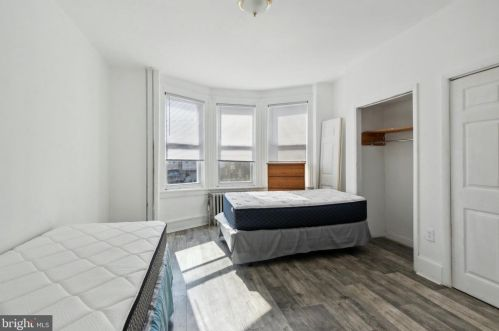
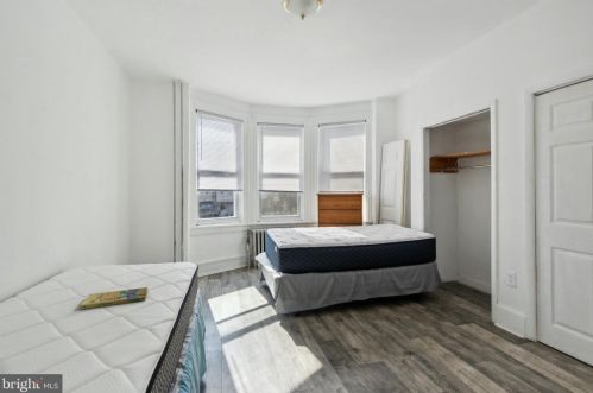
+ booklet (116, 297)
